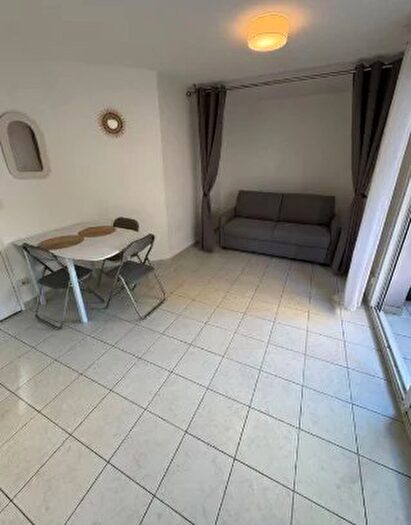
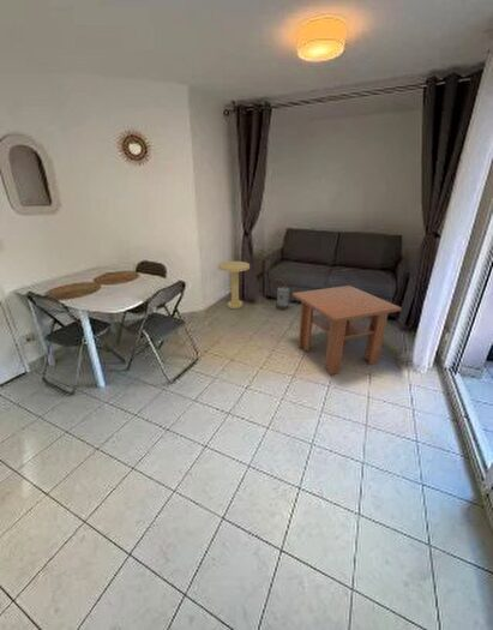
+ side table (234, 286)
+ coffee table (339, 328)
+ watering can (283, 293)
